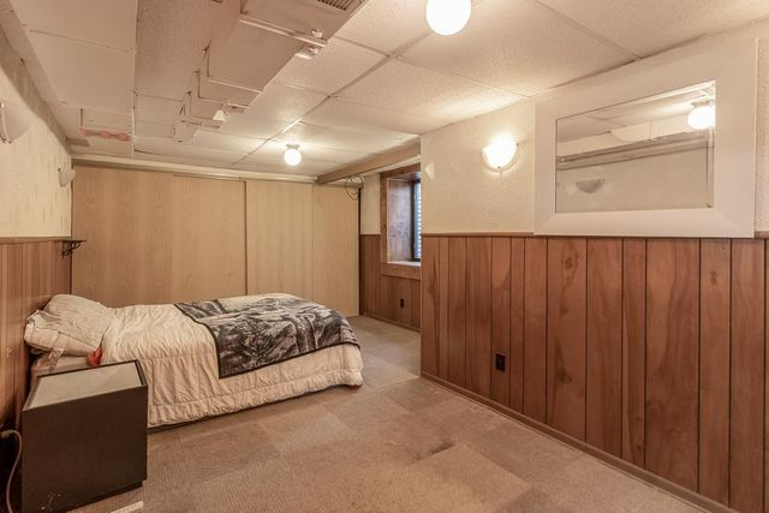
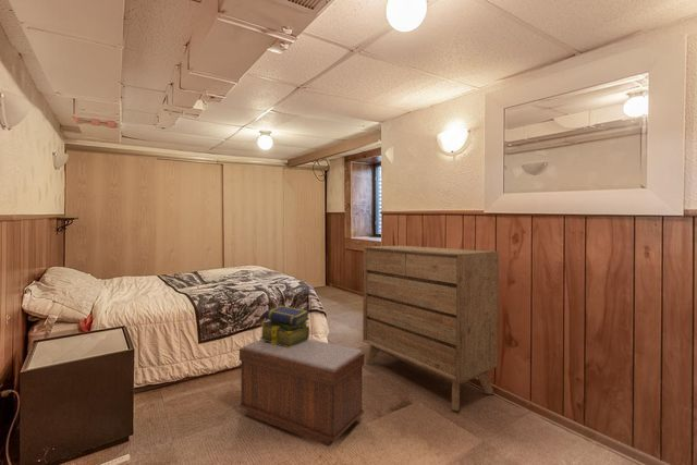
+ dresser (424, 313)
+ bench (301, 381)
+ stack of books (286, 325)
